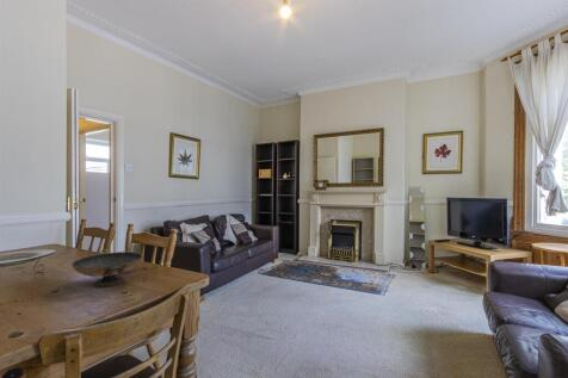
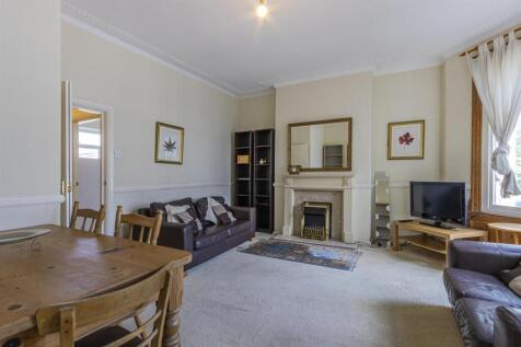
- decorative bowl (109, 269)
